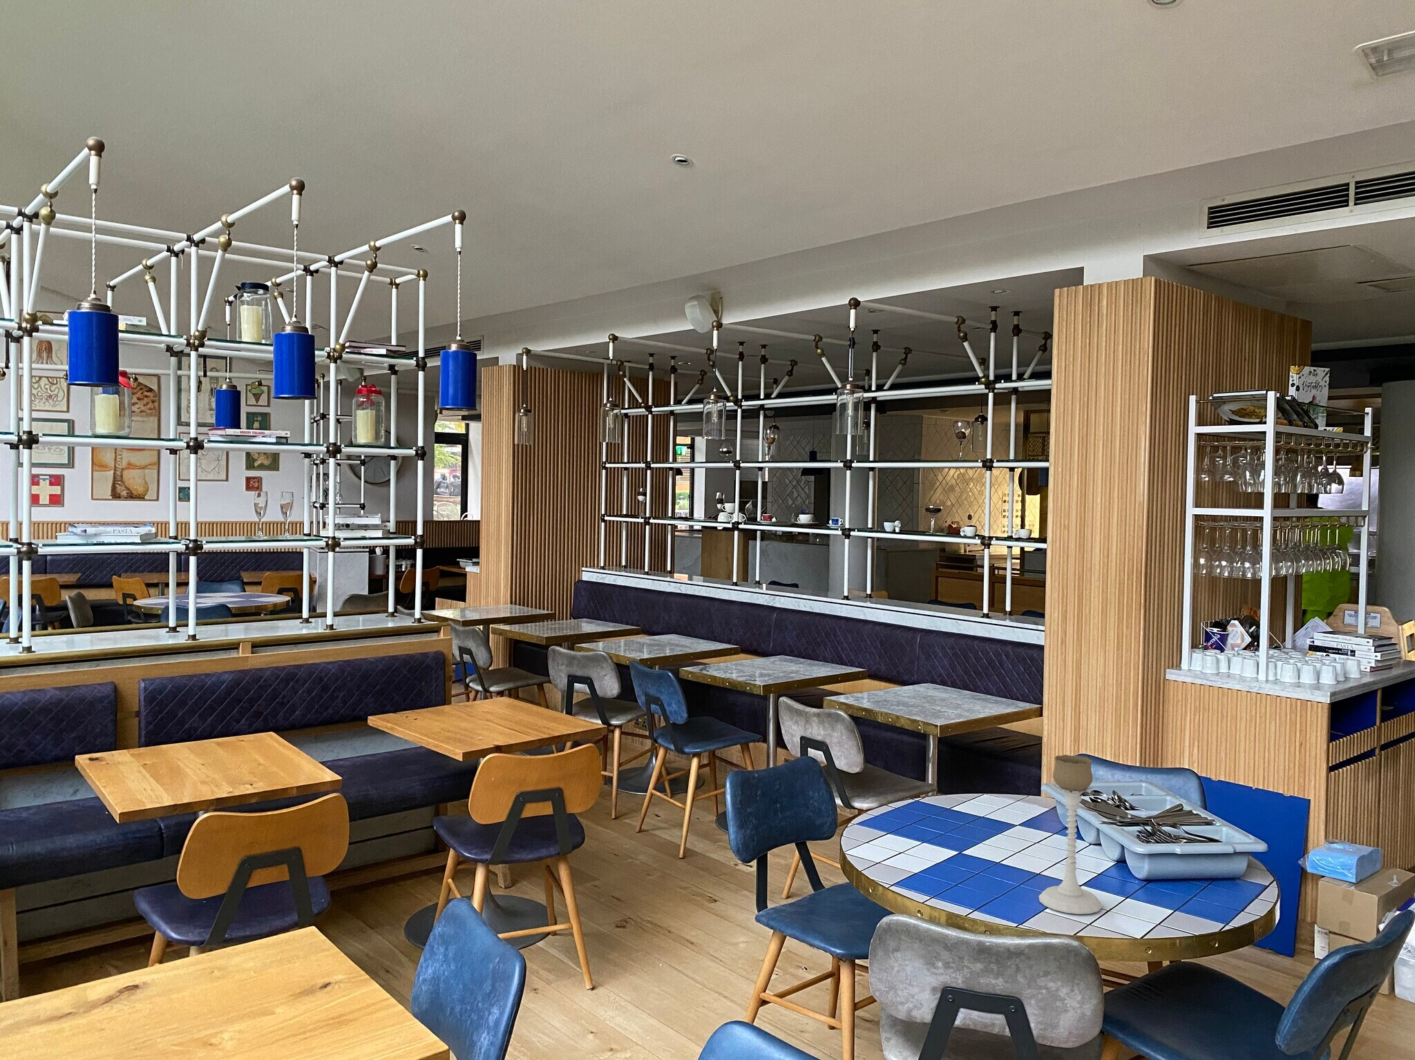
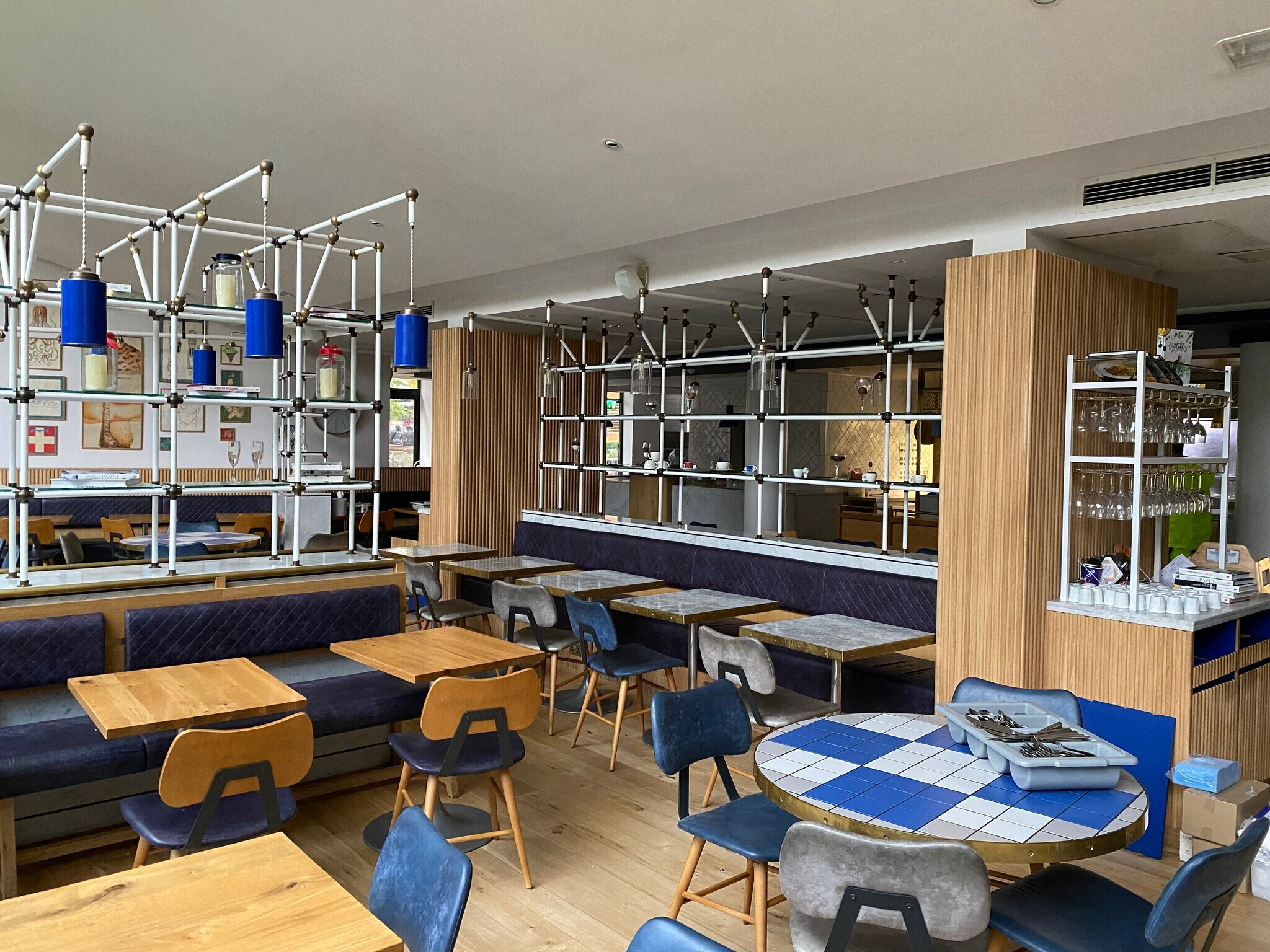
- candle holder (1071, 831)
